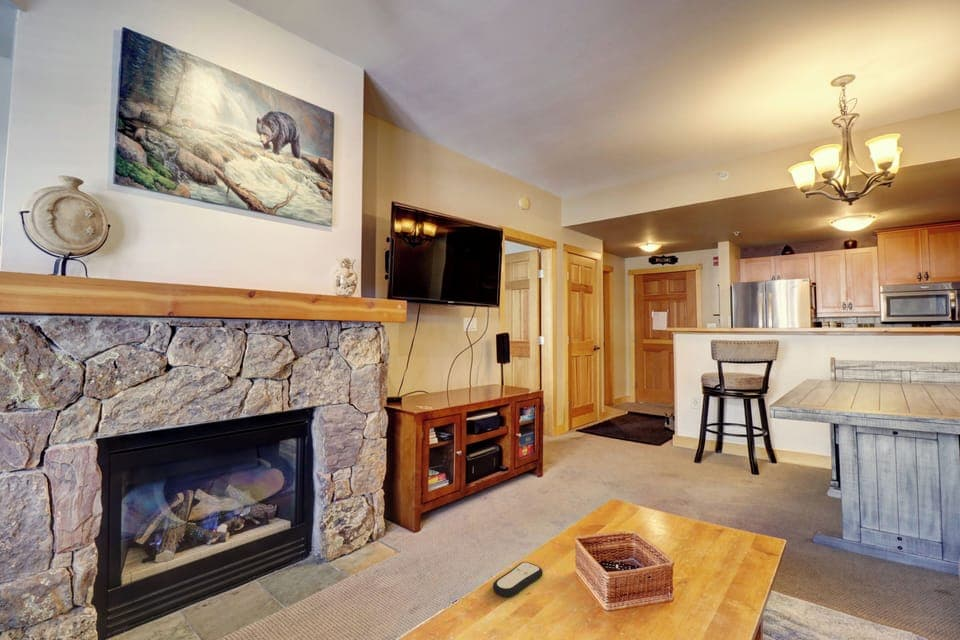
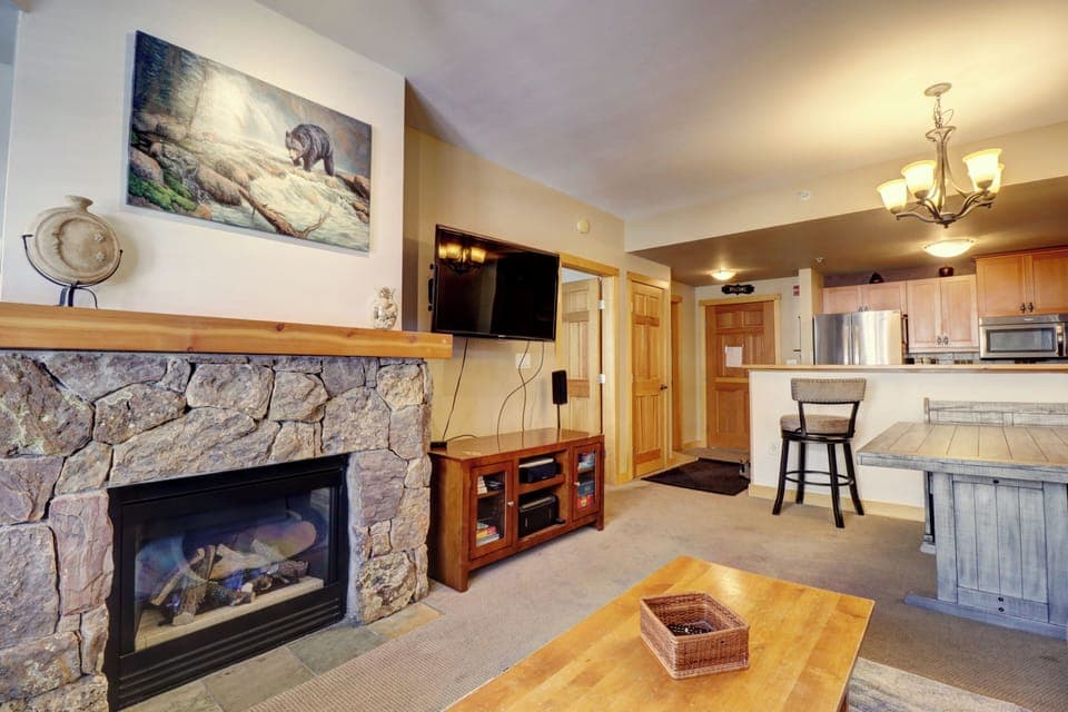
- remote control (517, 578)
